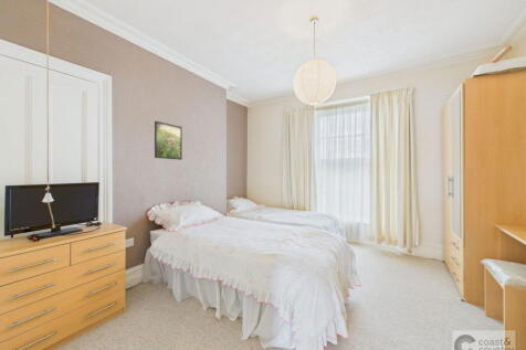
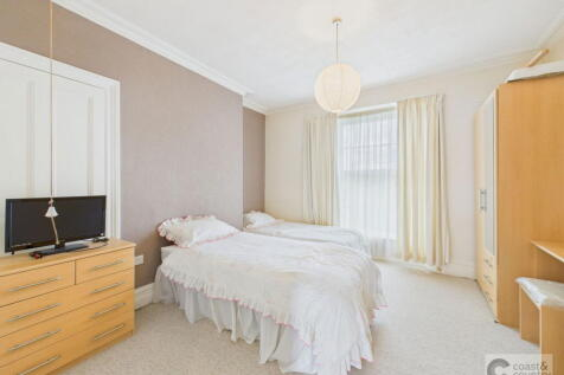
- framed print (168, 141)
